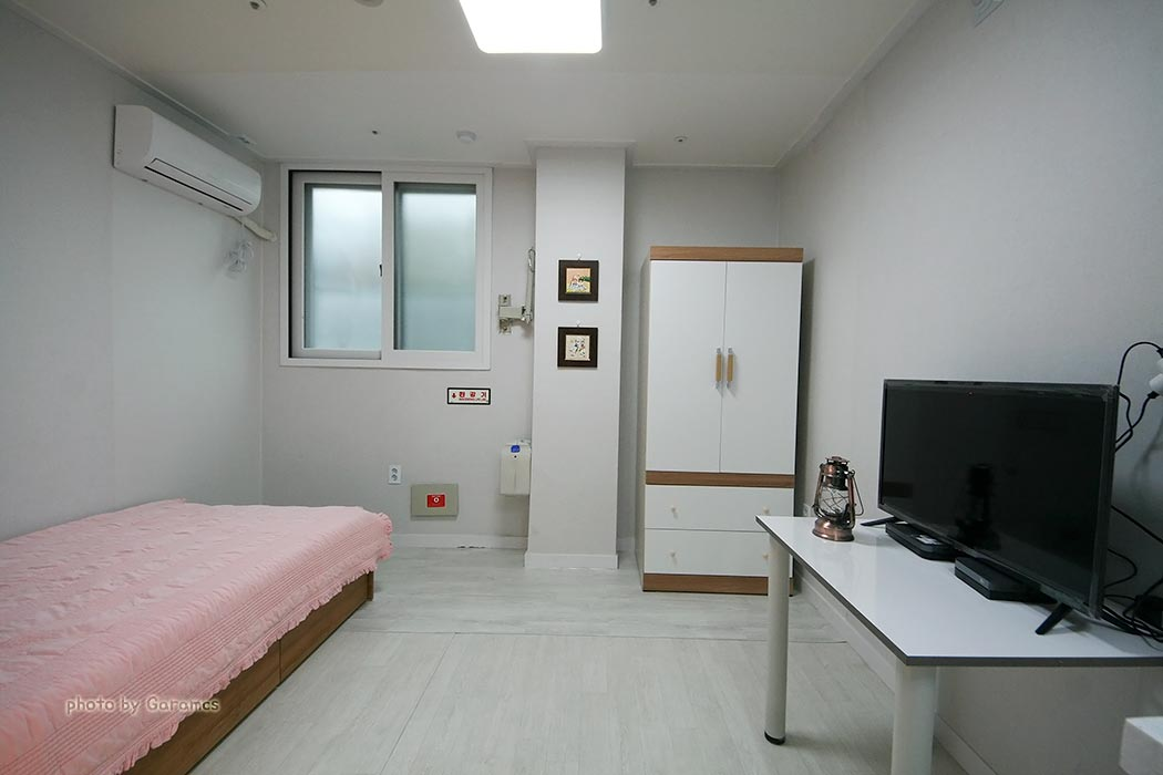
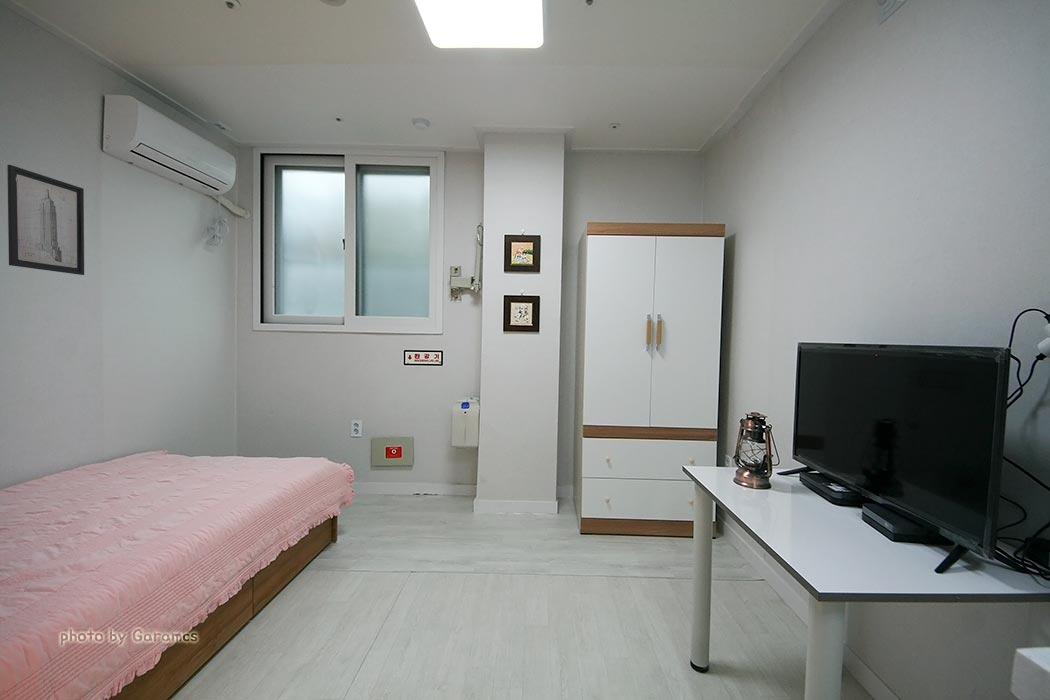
+ wall art (48, 224)
